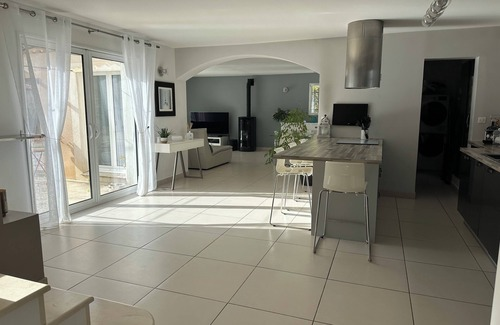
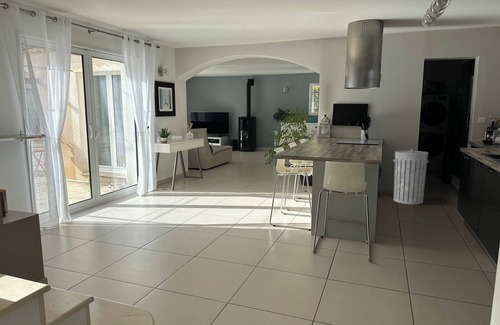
+ trash can (409, 175)
